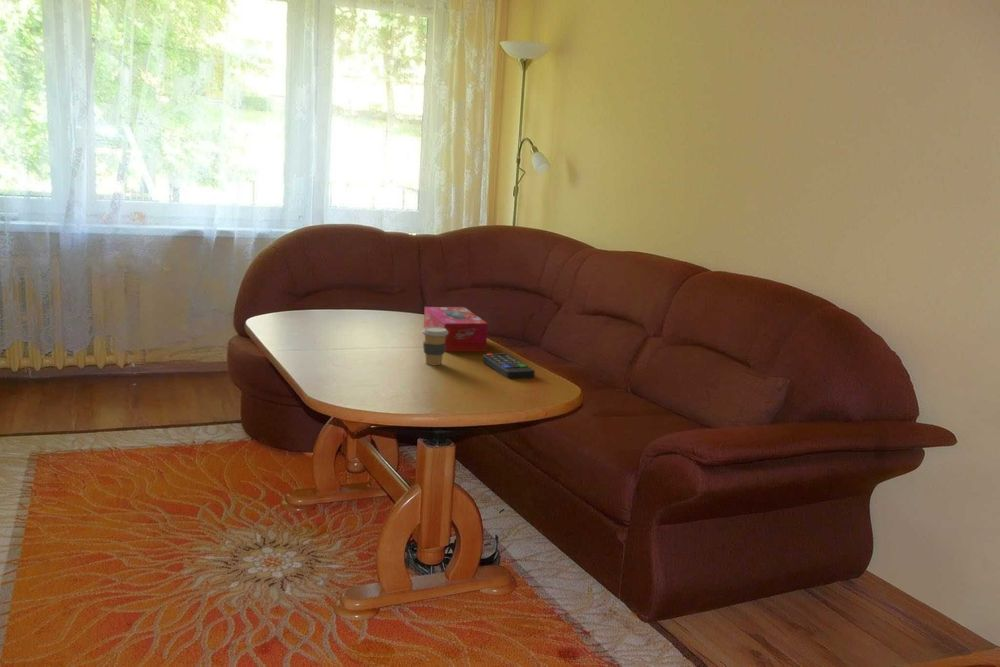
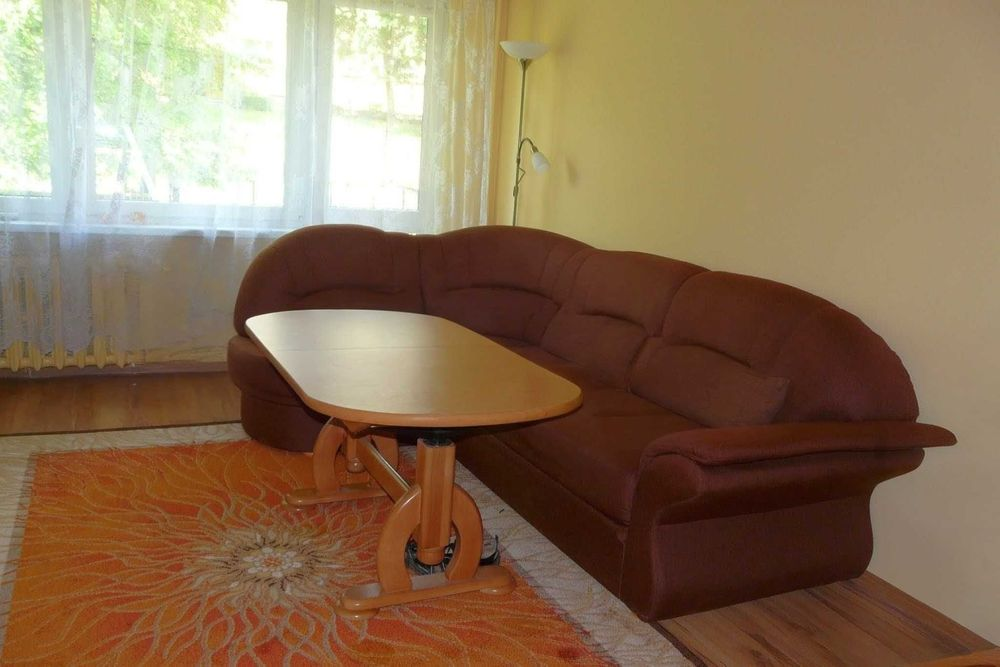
- coffee cup (434, 346)
- remote control (507, 365)
- tissue box (454, 328)
